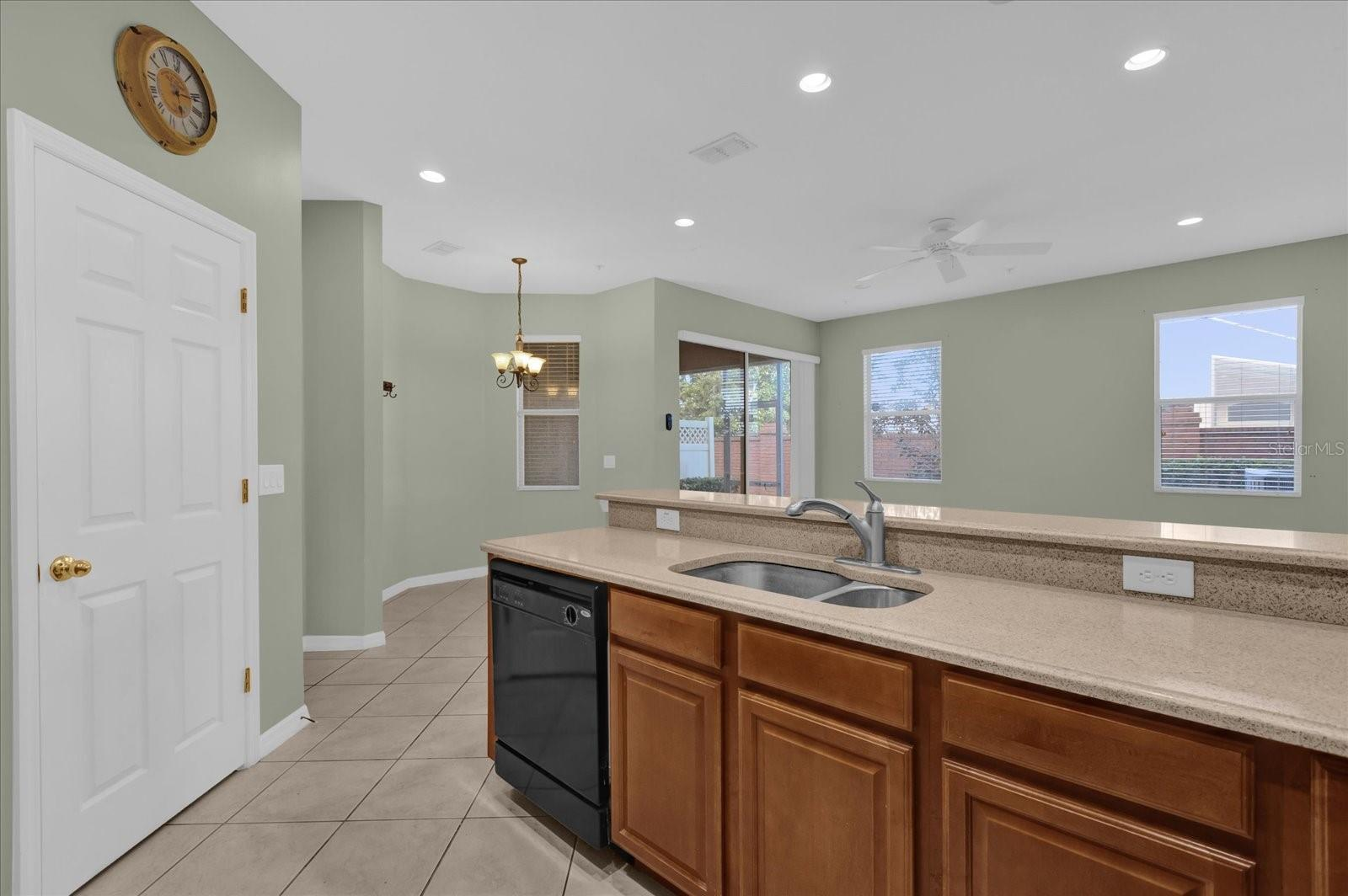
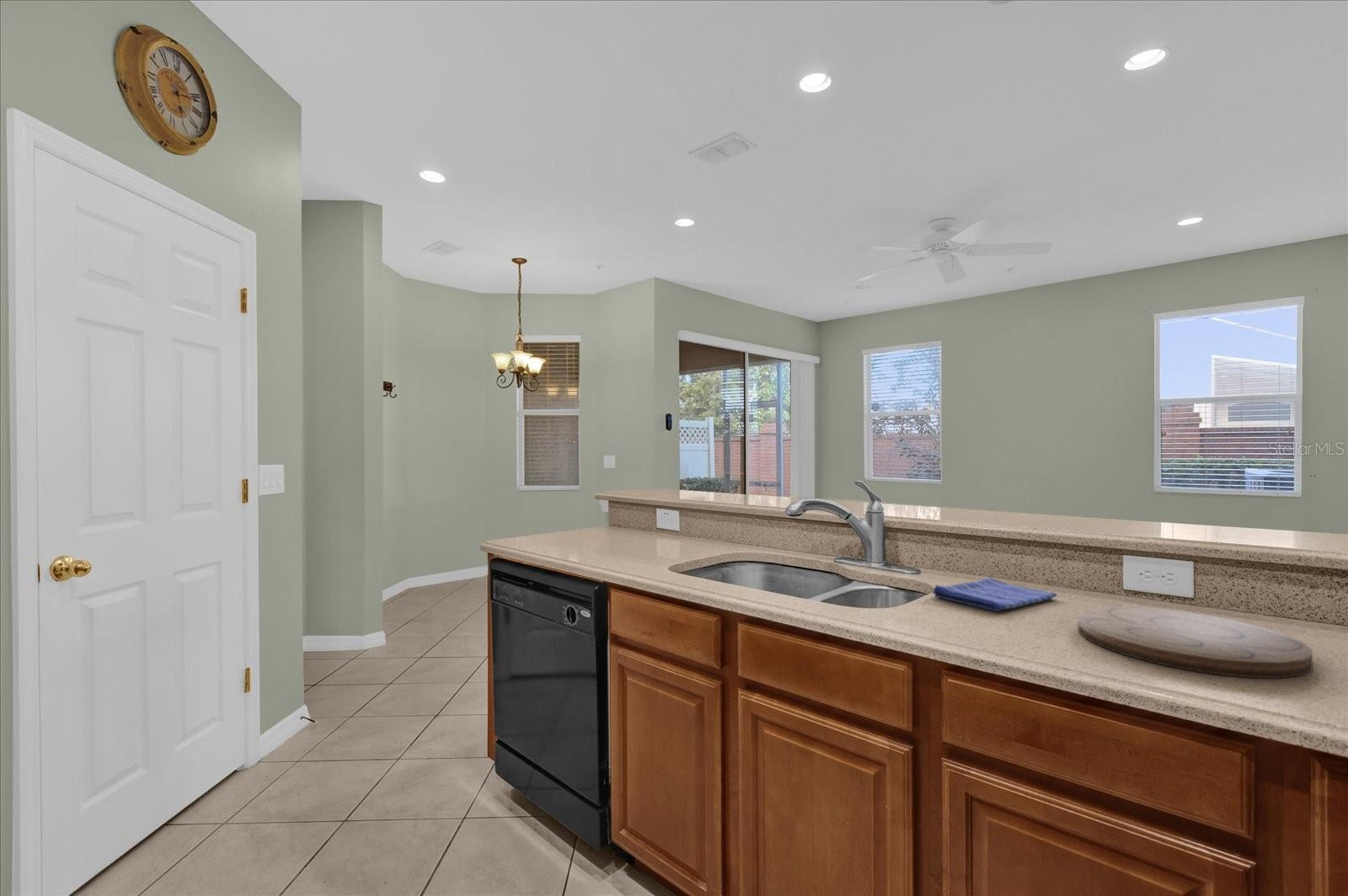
+ dish towel (992, 591)
+ cutting board (1184, 637)
